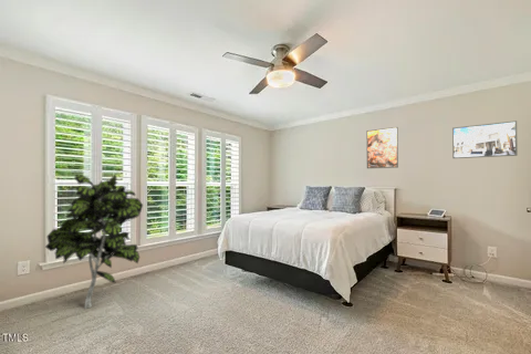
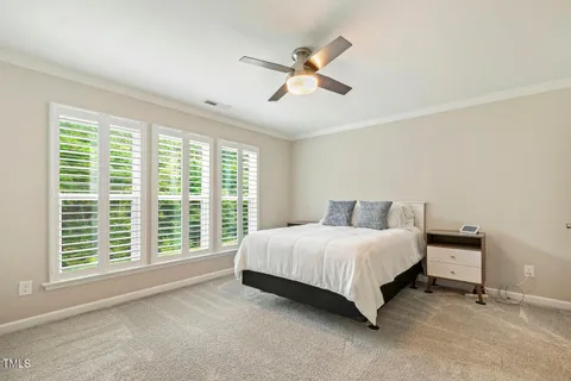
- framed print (482, 140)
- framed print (382, 148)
- indoor plant (95, 238)
